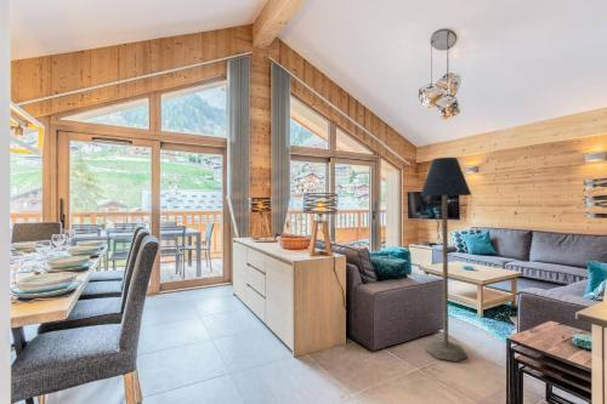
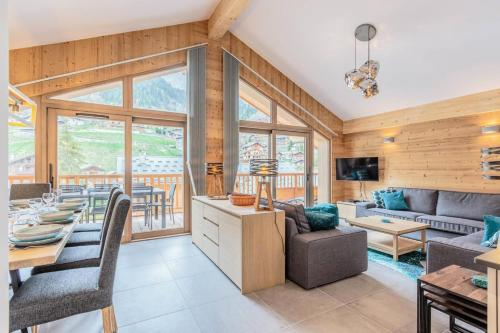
- floor lamp (444, 255)
